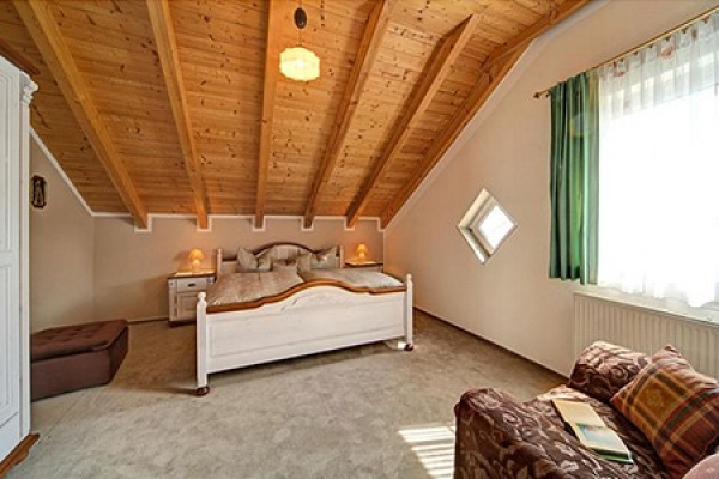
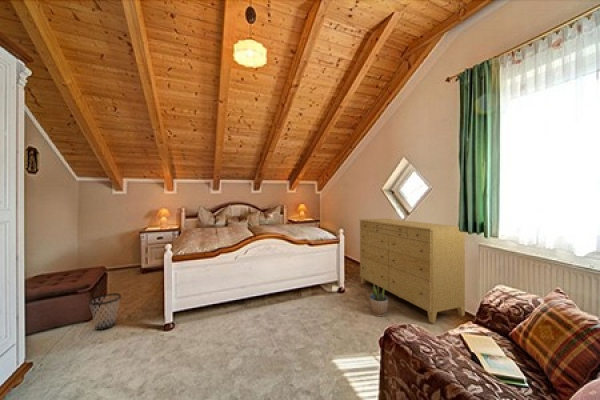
+ dresser (403, 259)
+ wastebasket (106, 312)
+ potted plant (378, 296)
